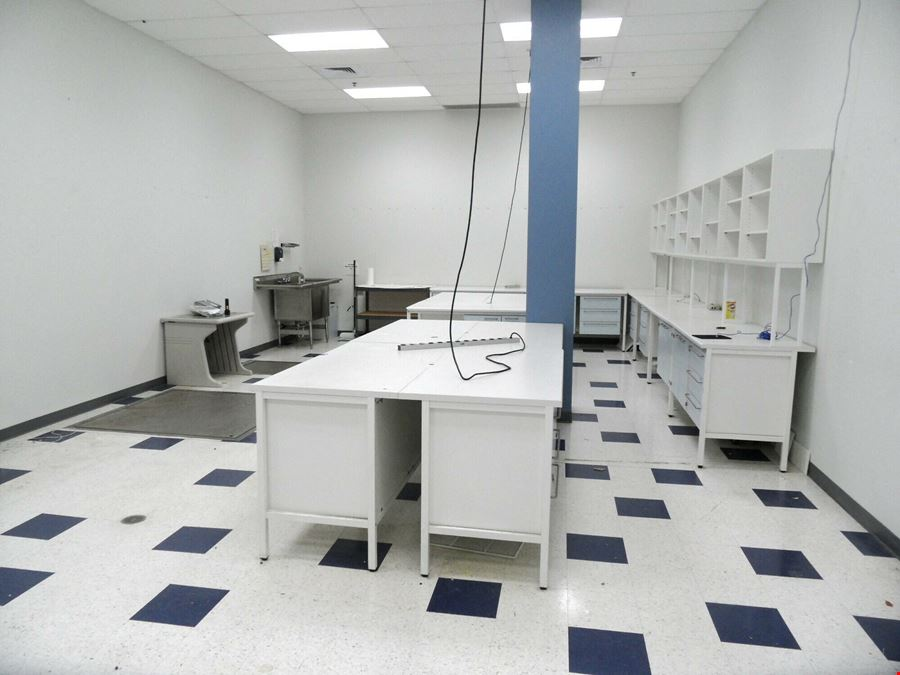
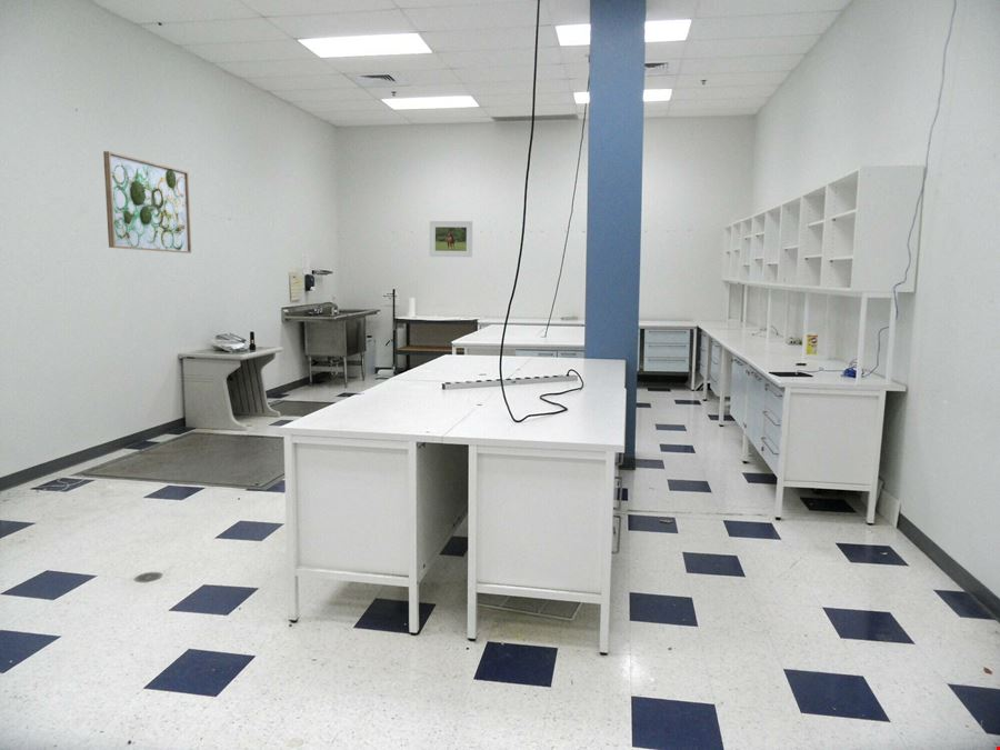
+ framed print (450, 239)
+ wall art (152, 207)
